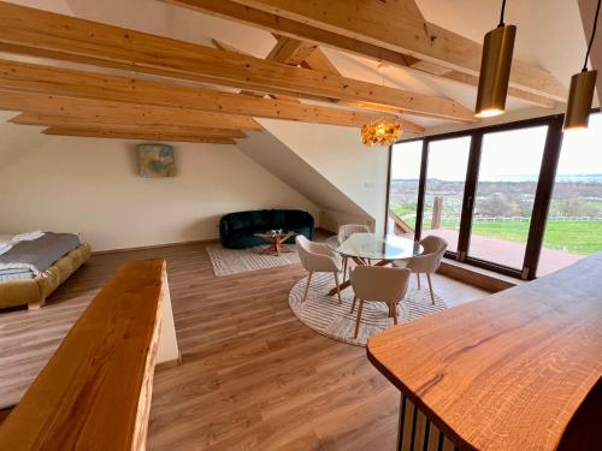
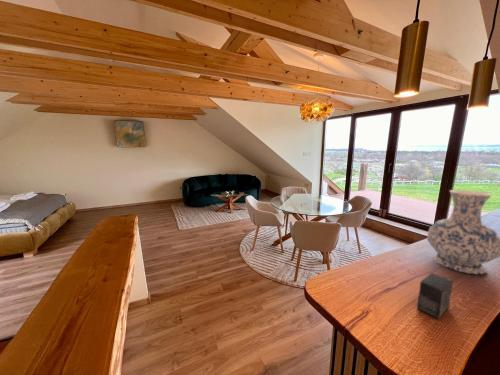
+ small box (434, 294)
+ vase (463, 228)
